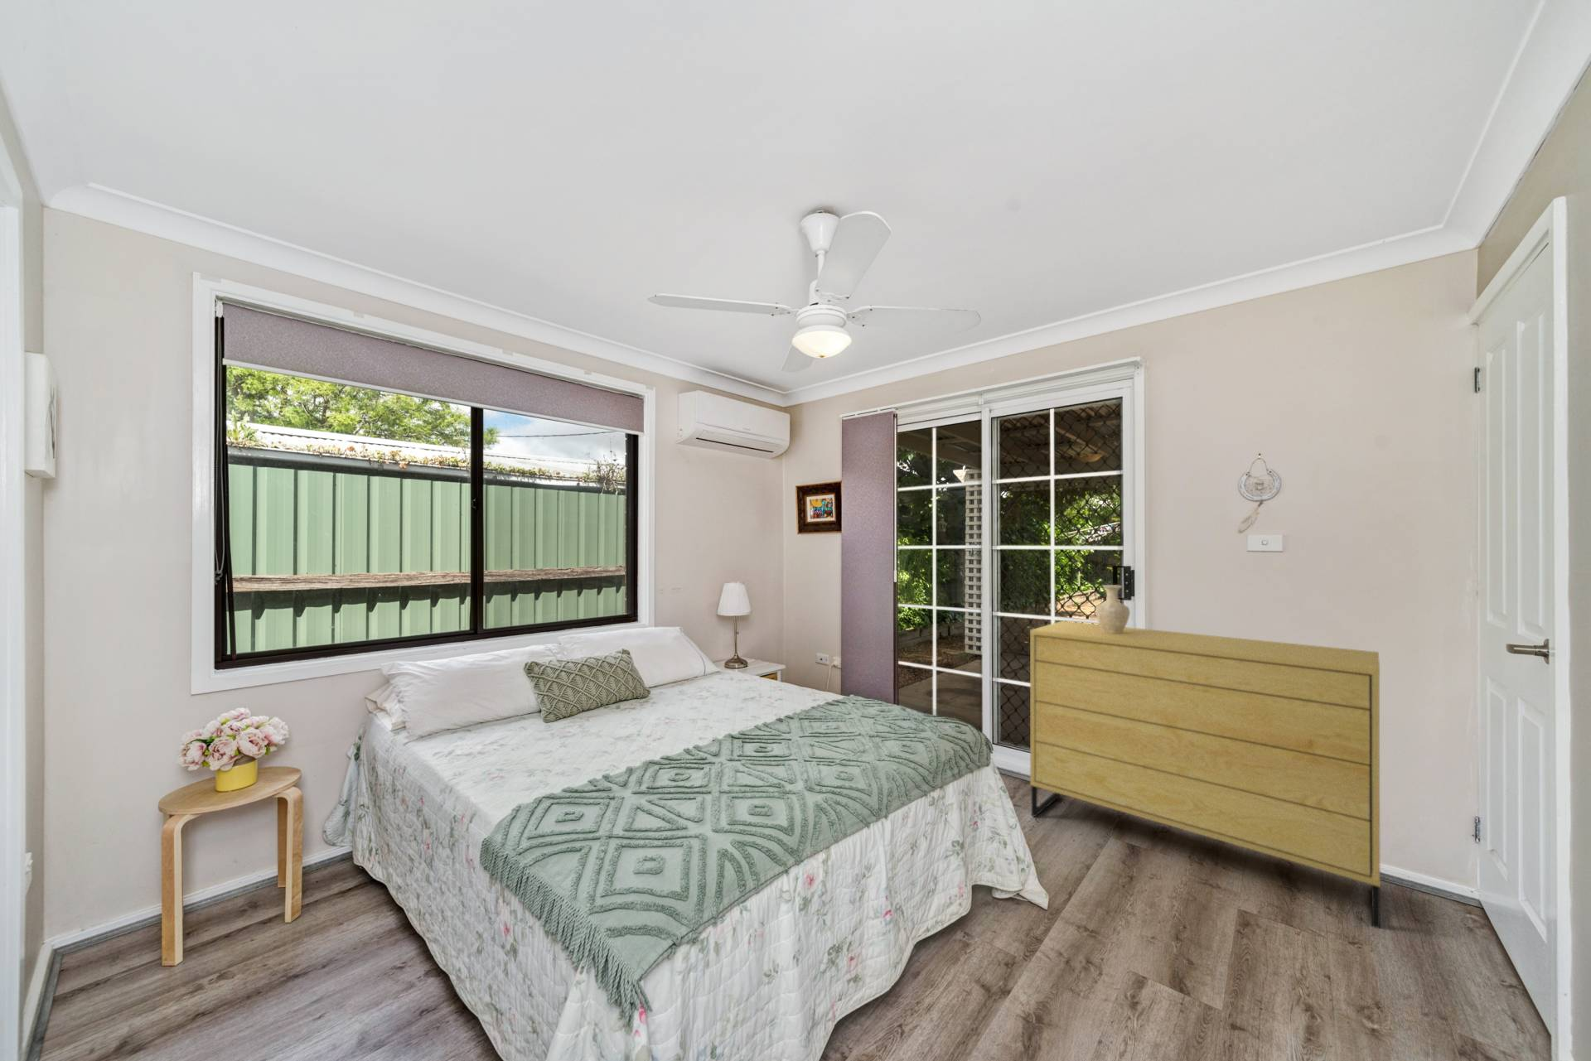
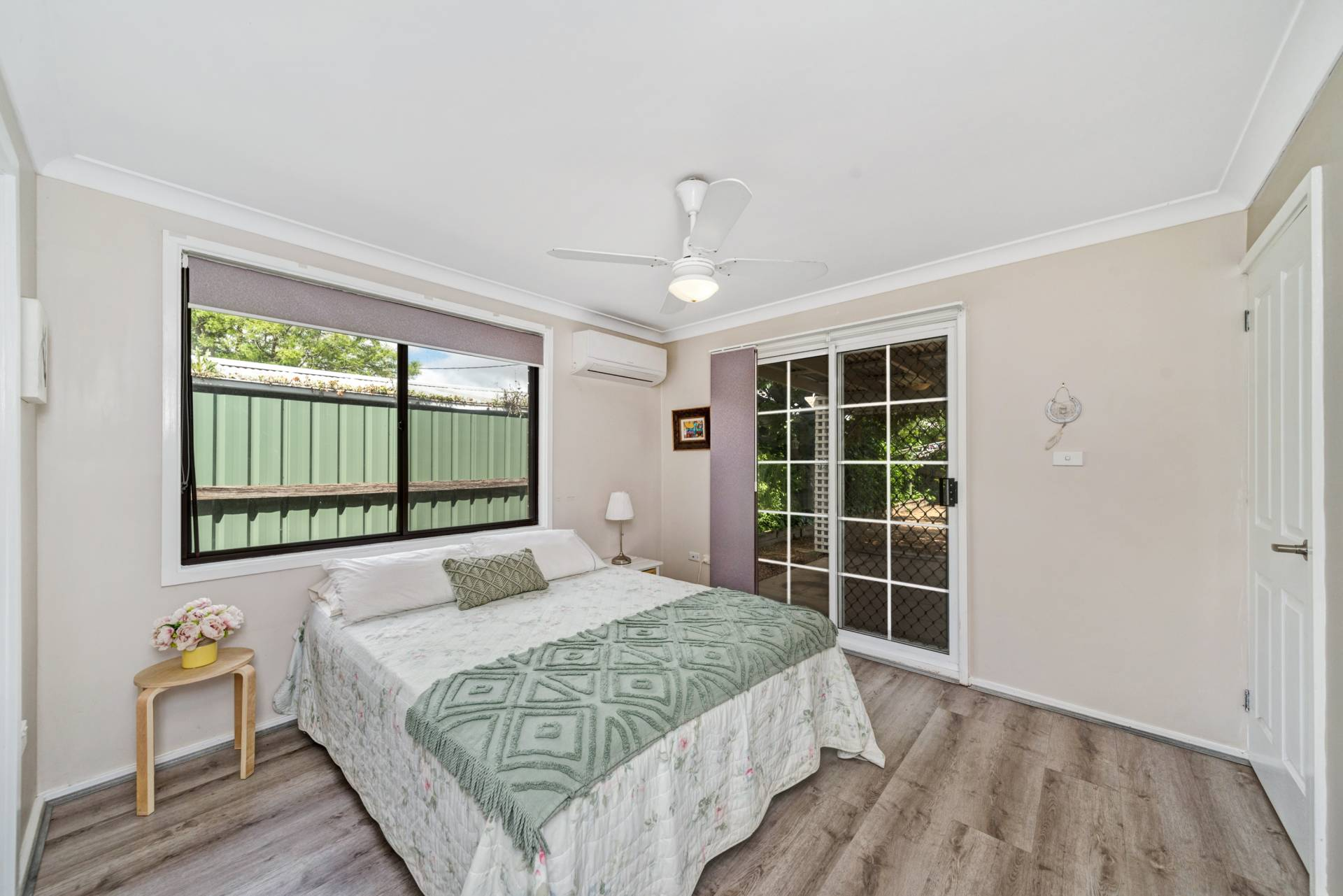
- vase (1112, 607)
- dresser (1187, 742)
